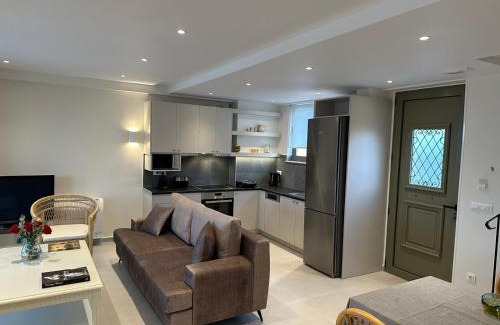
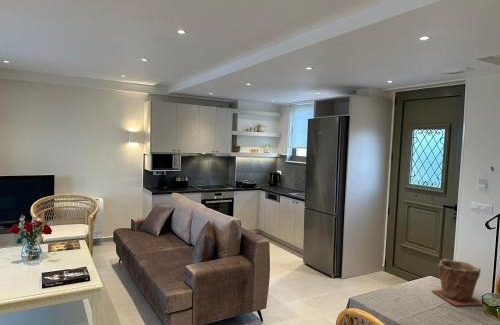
+ plant pot (458, 280)
